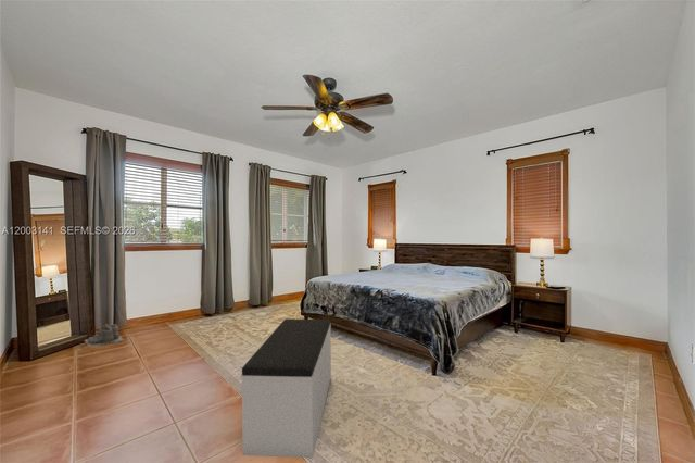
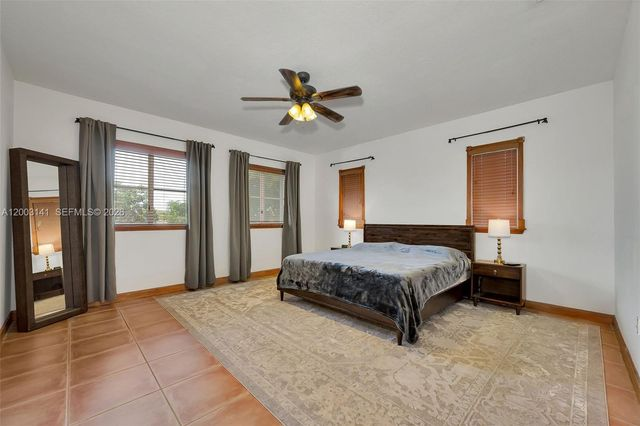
- bench (295, 373)
- boots (103, 333)
